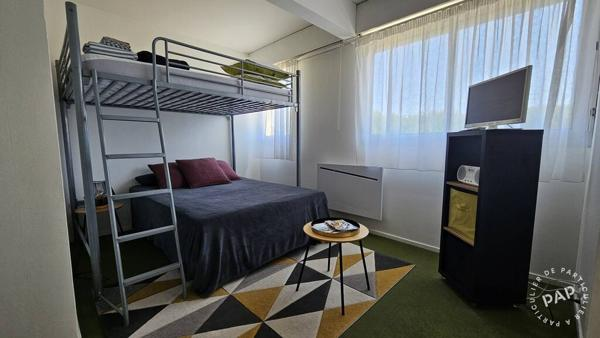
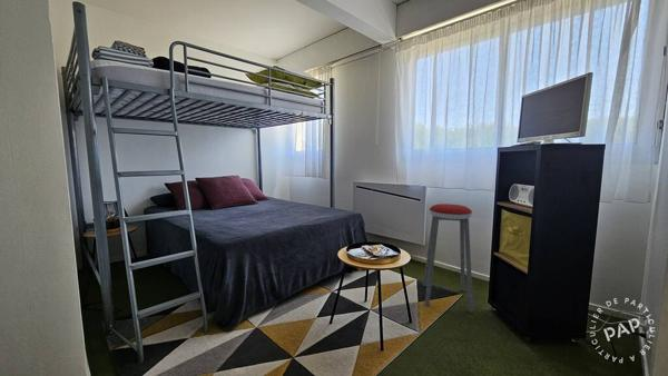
+ music stool (460, 251)
